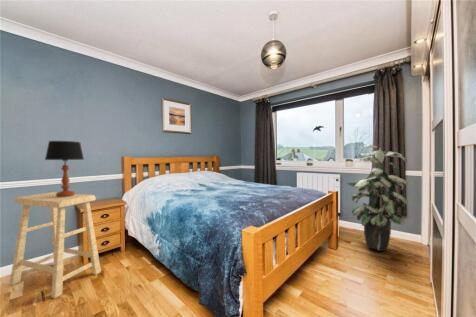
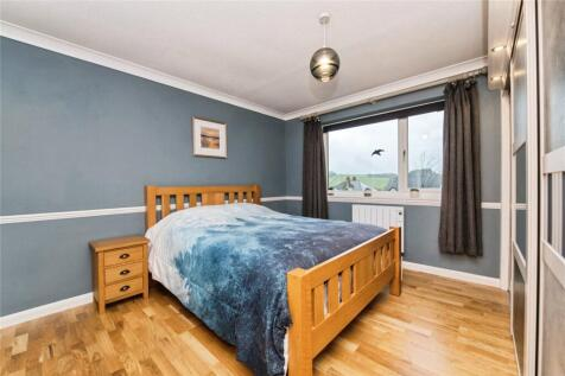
- table lamp (65, 168)
- indoor plant (375, 196)
- stool (57, 237)
